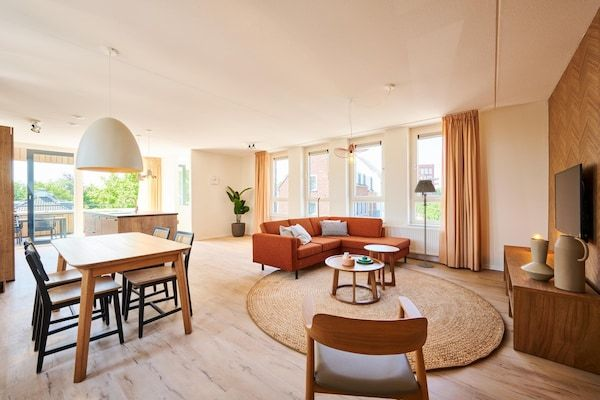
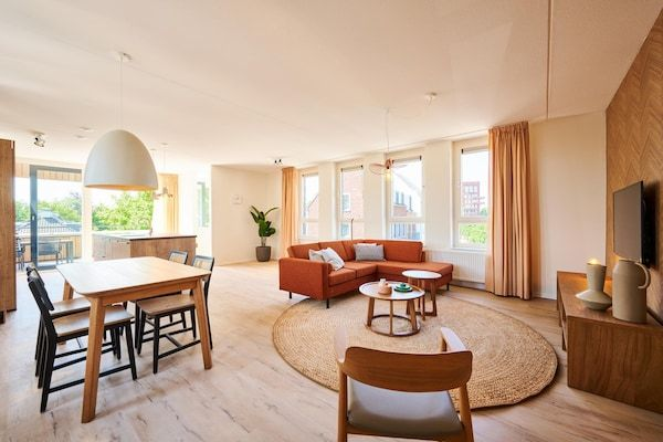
- floor lamp (425, 222)
